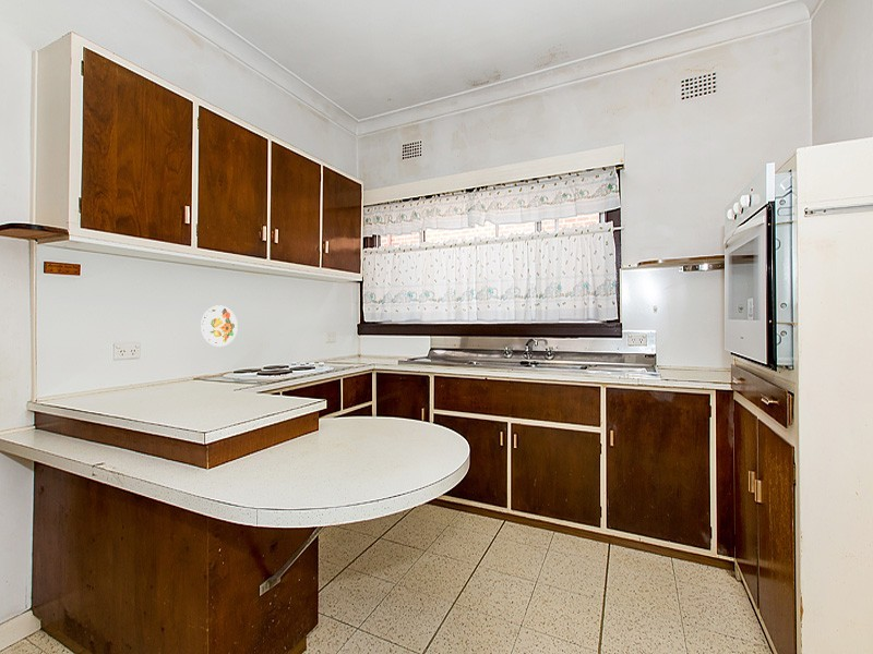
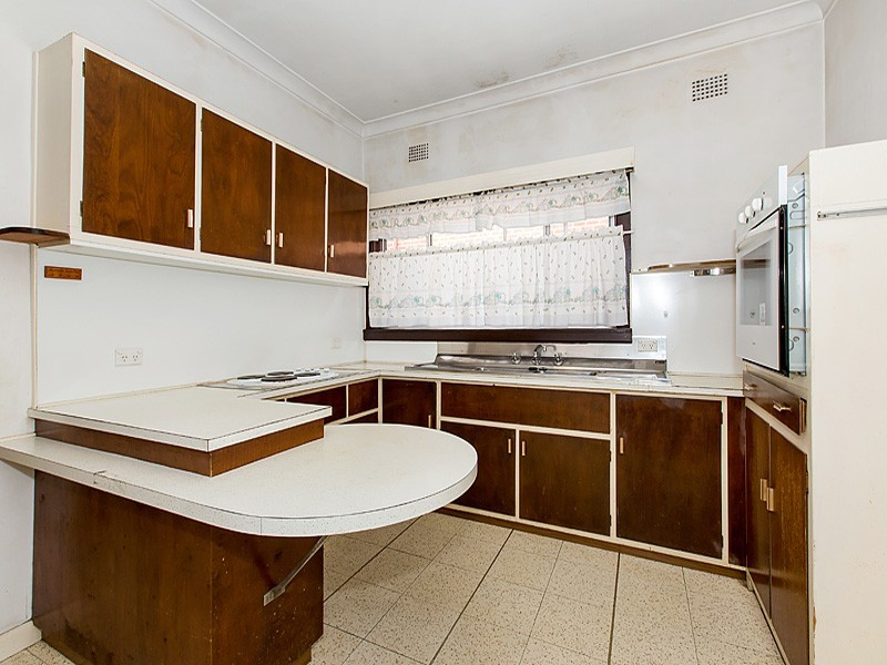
- decorative plate (219, 326)
